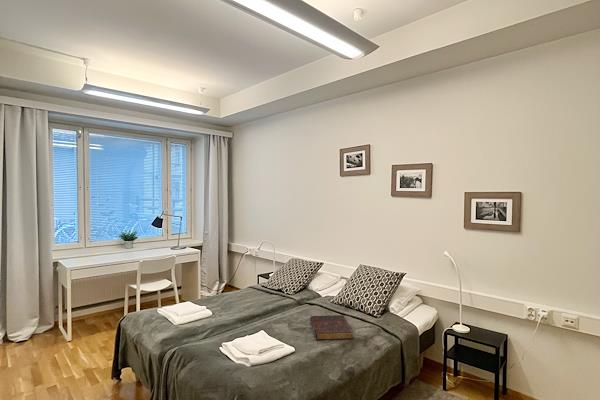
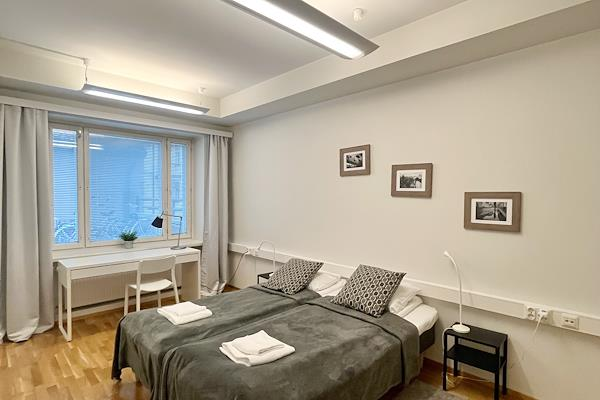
- book (330, 326)
